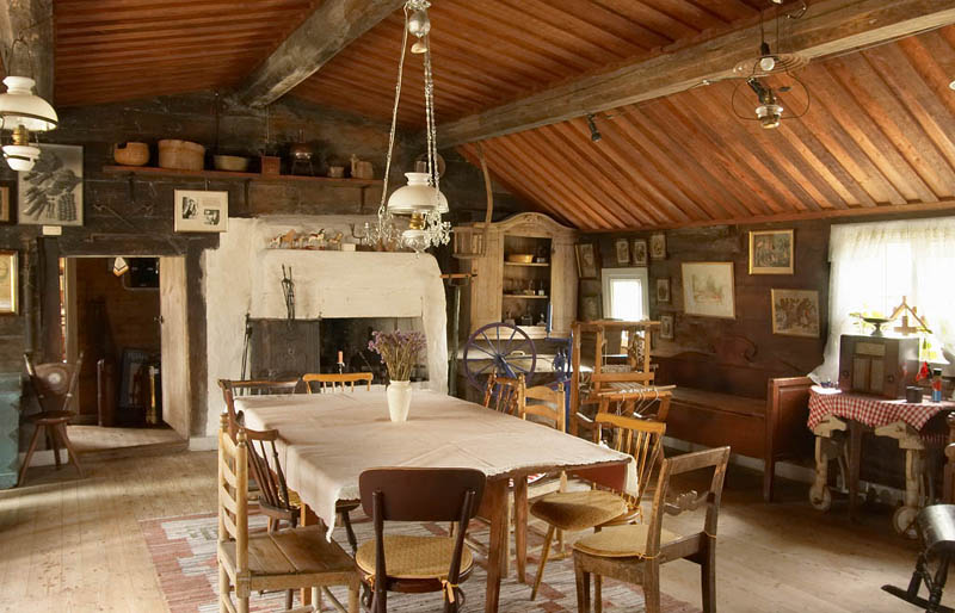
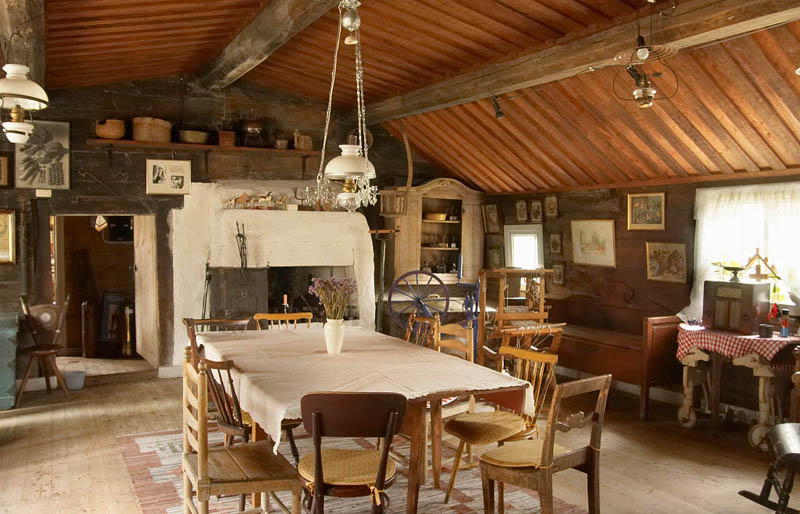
+ bucket (75, 374)
